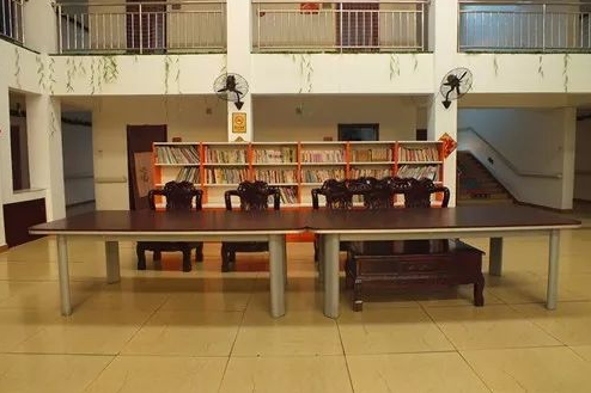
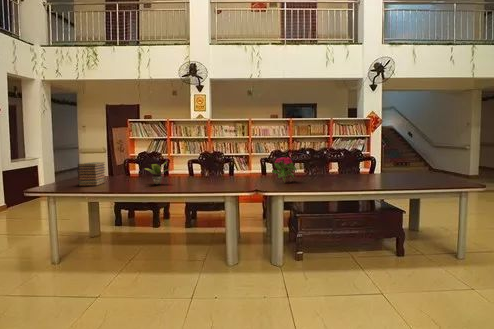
+ potted plant (157, 173)
+ book stack (92, 173)
+ flower (283, 169)
